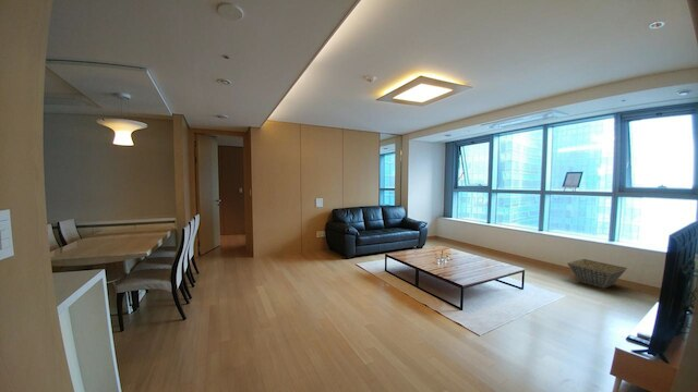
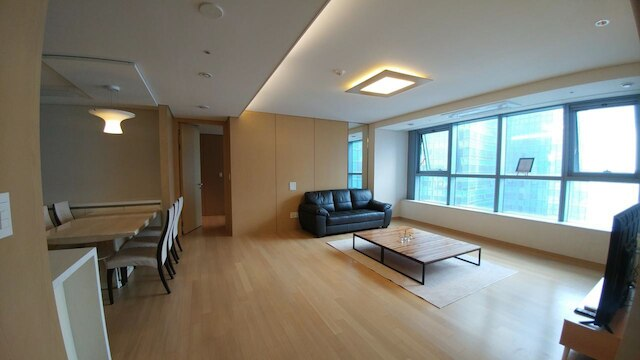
- basket (595, 273)
